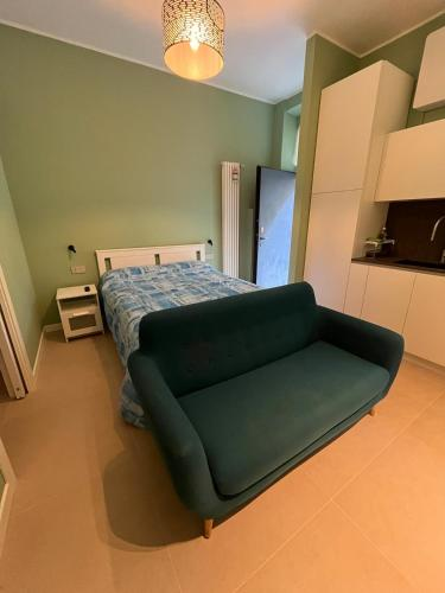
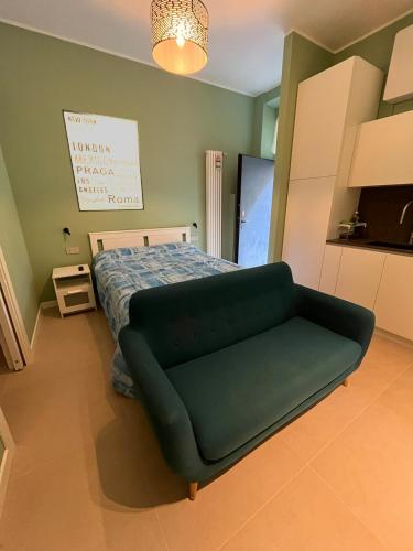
+ wall art (108, 165)
